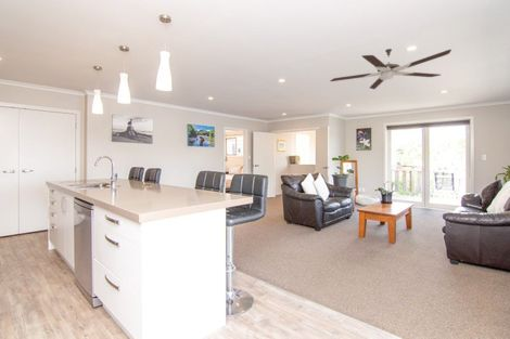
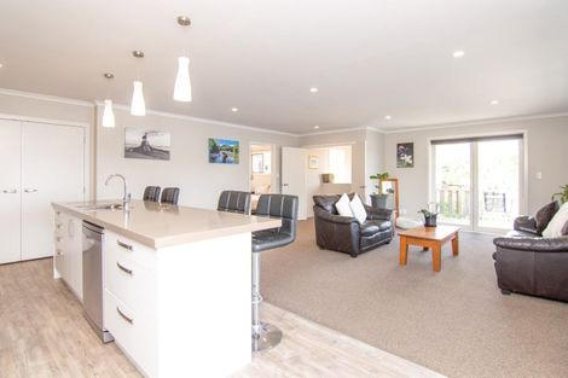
- ceiling fan (383, 65)
